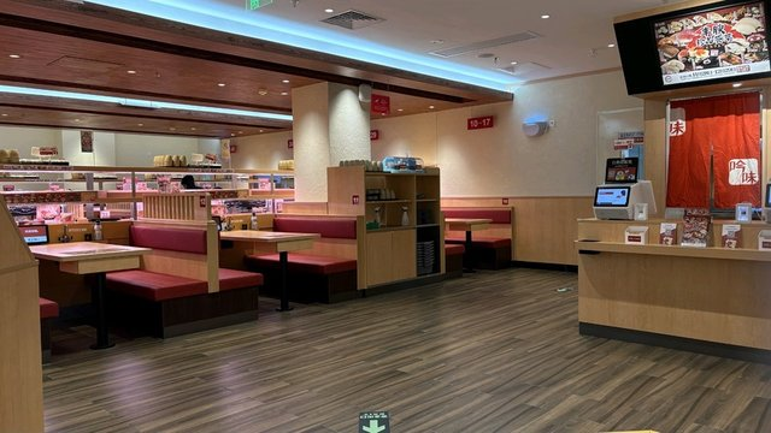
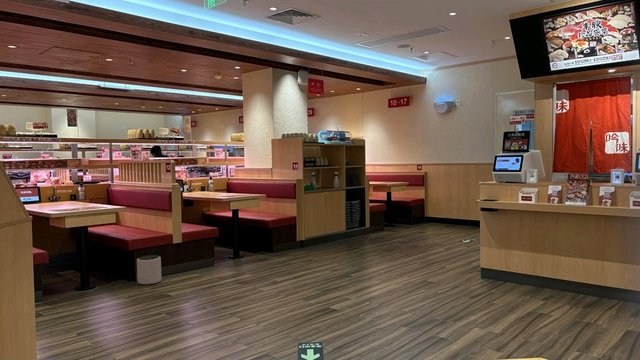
+ plant pot (149, 269)
